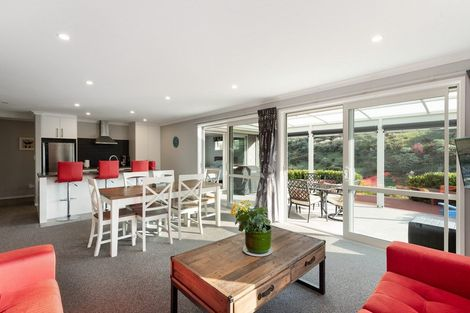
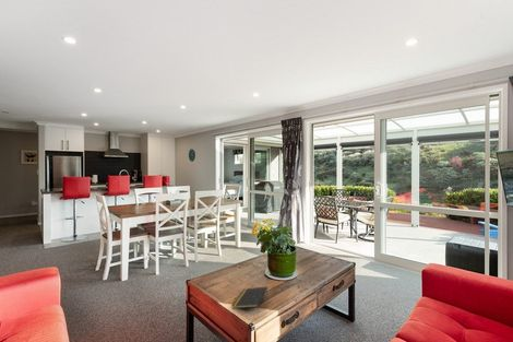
+ notepad (250, 296)
